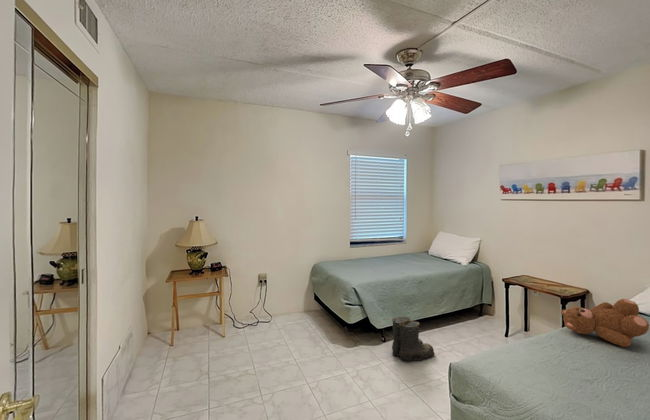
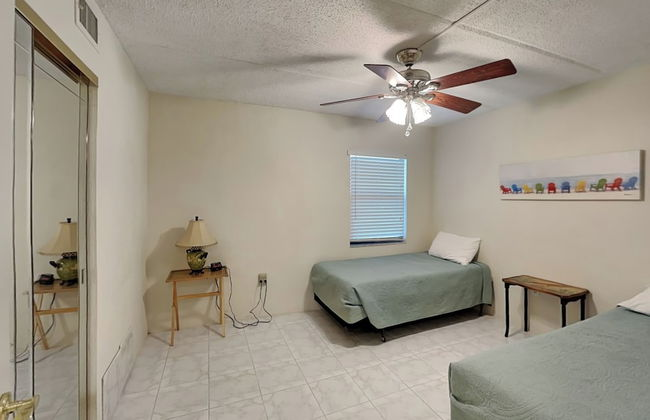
- teddy bear (599, 316)
- boots (412, 336)
